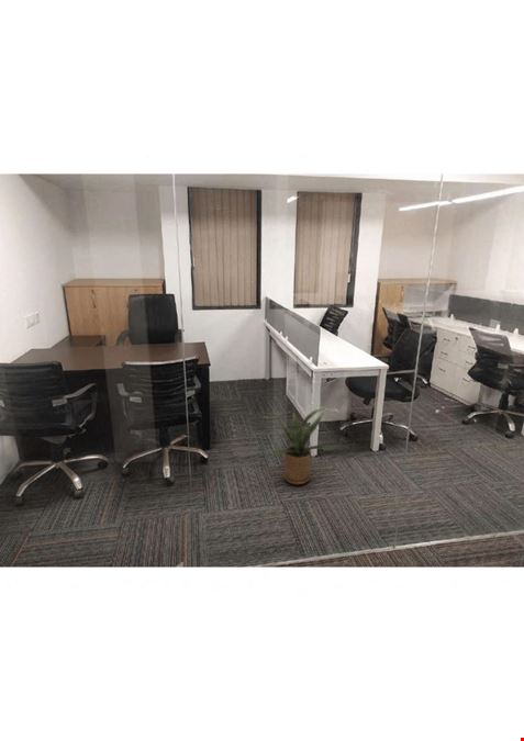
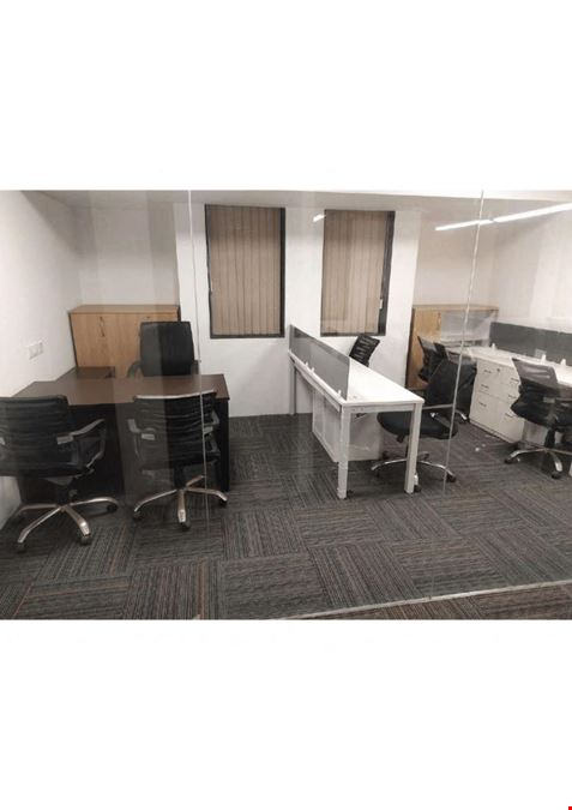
- house plant (298, 441)
